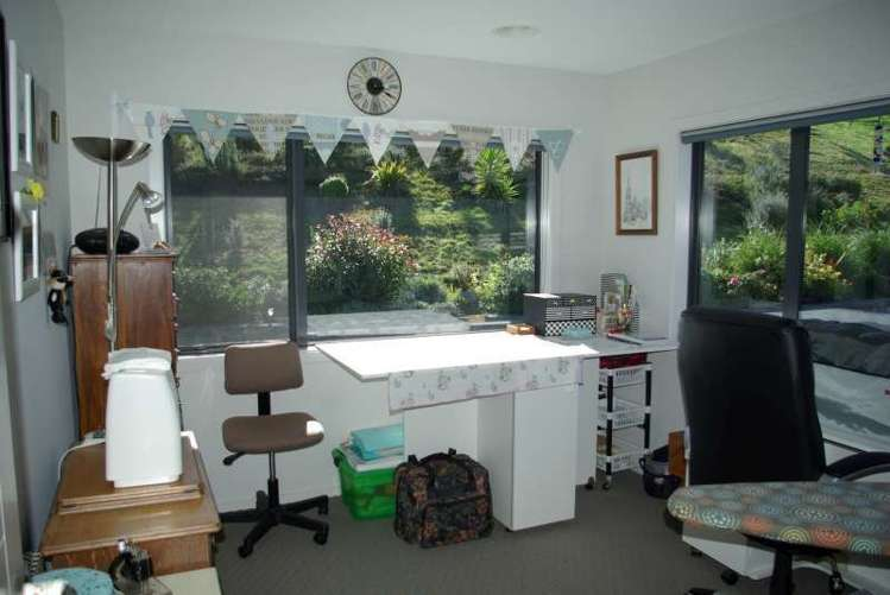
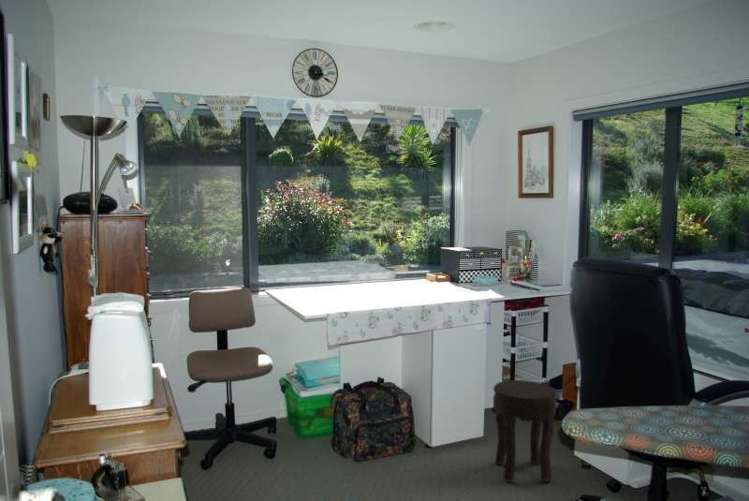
+ side table (531, 430)
